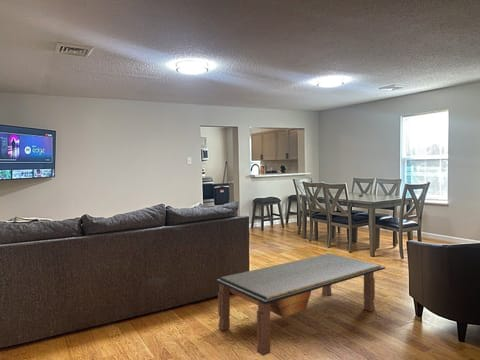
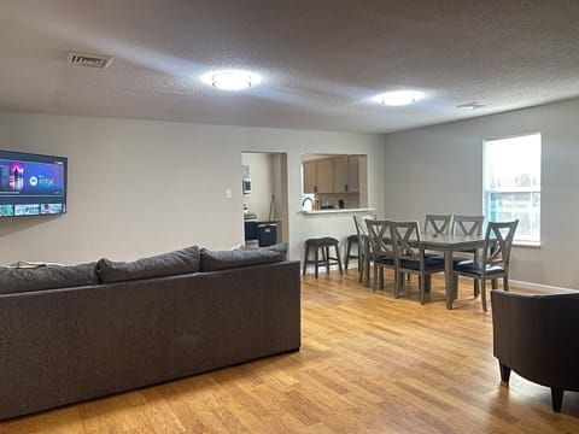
- coffee table (303, 293)
